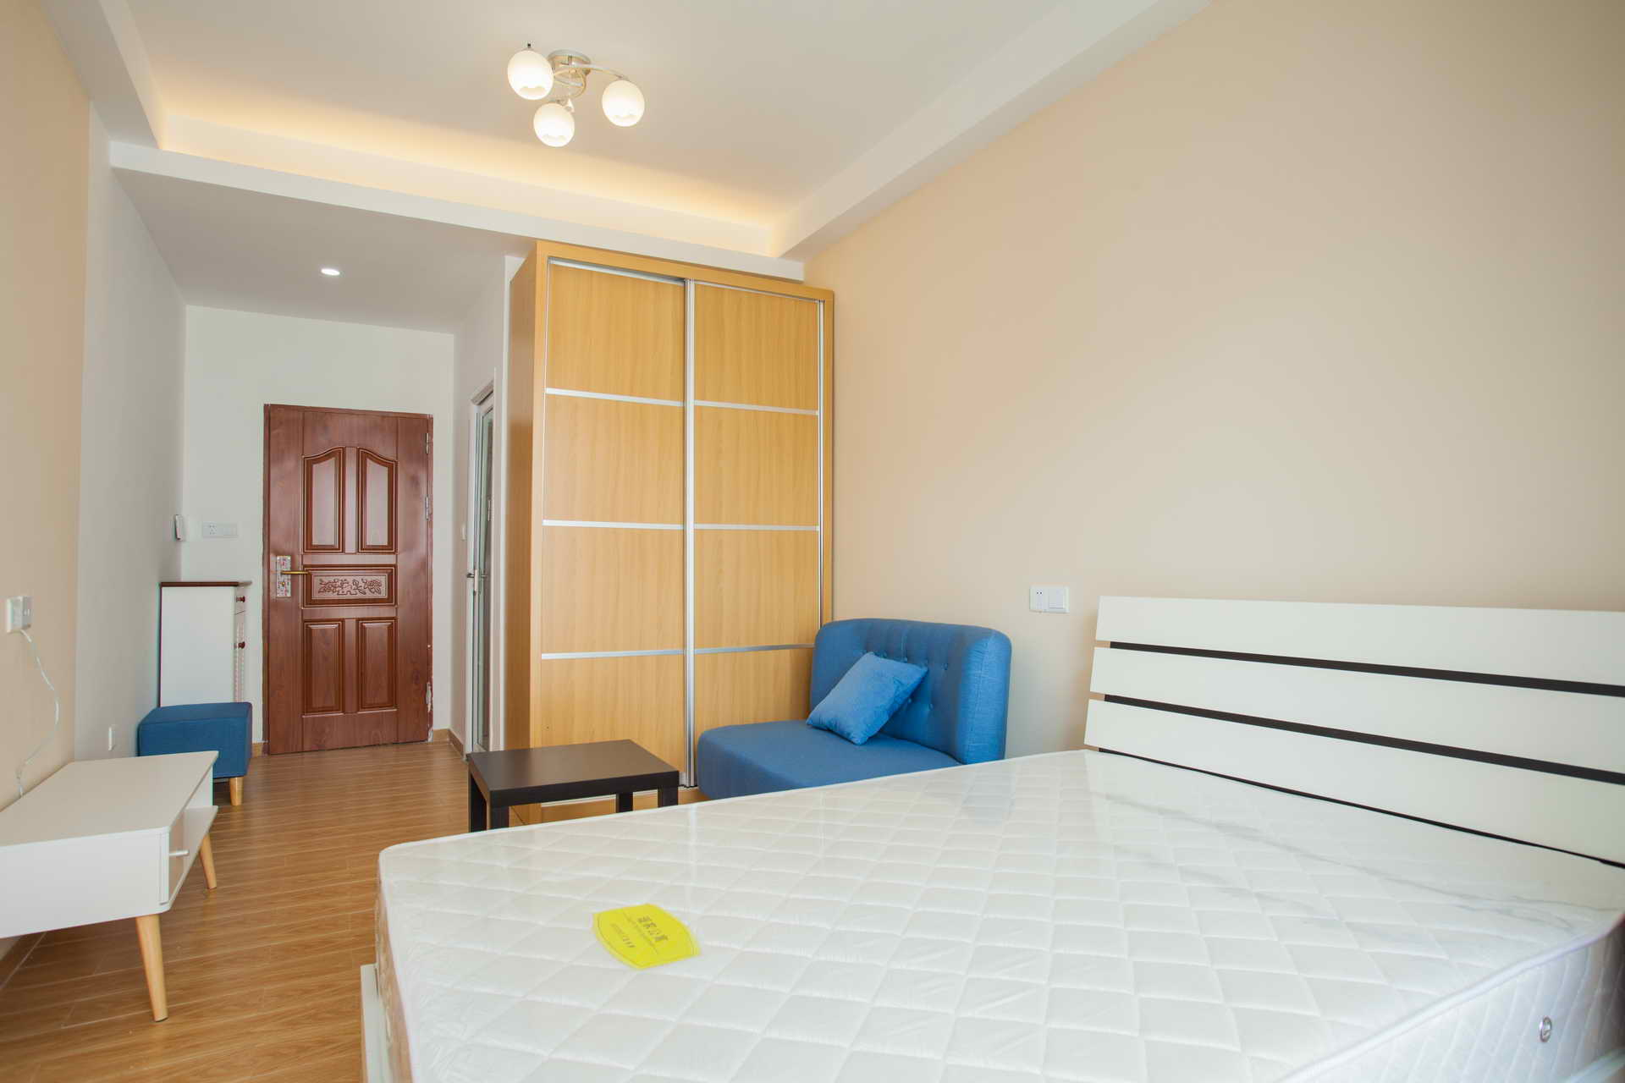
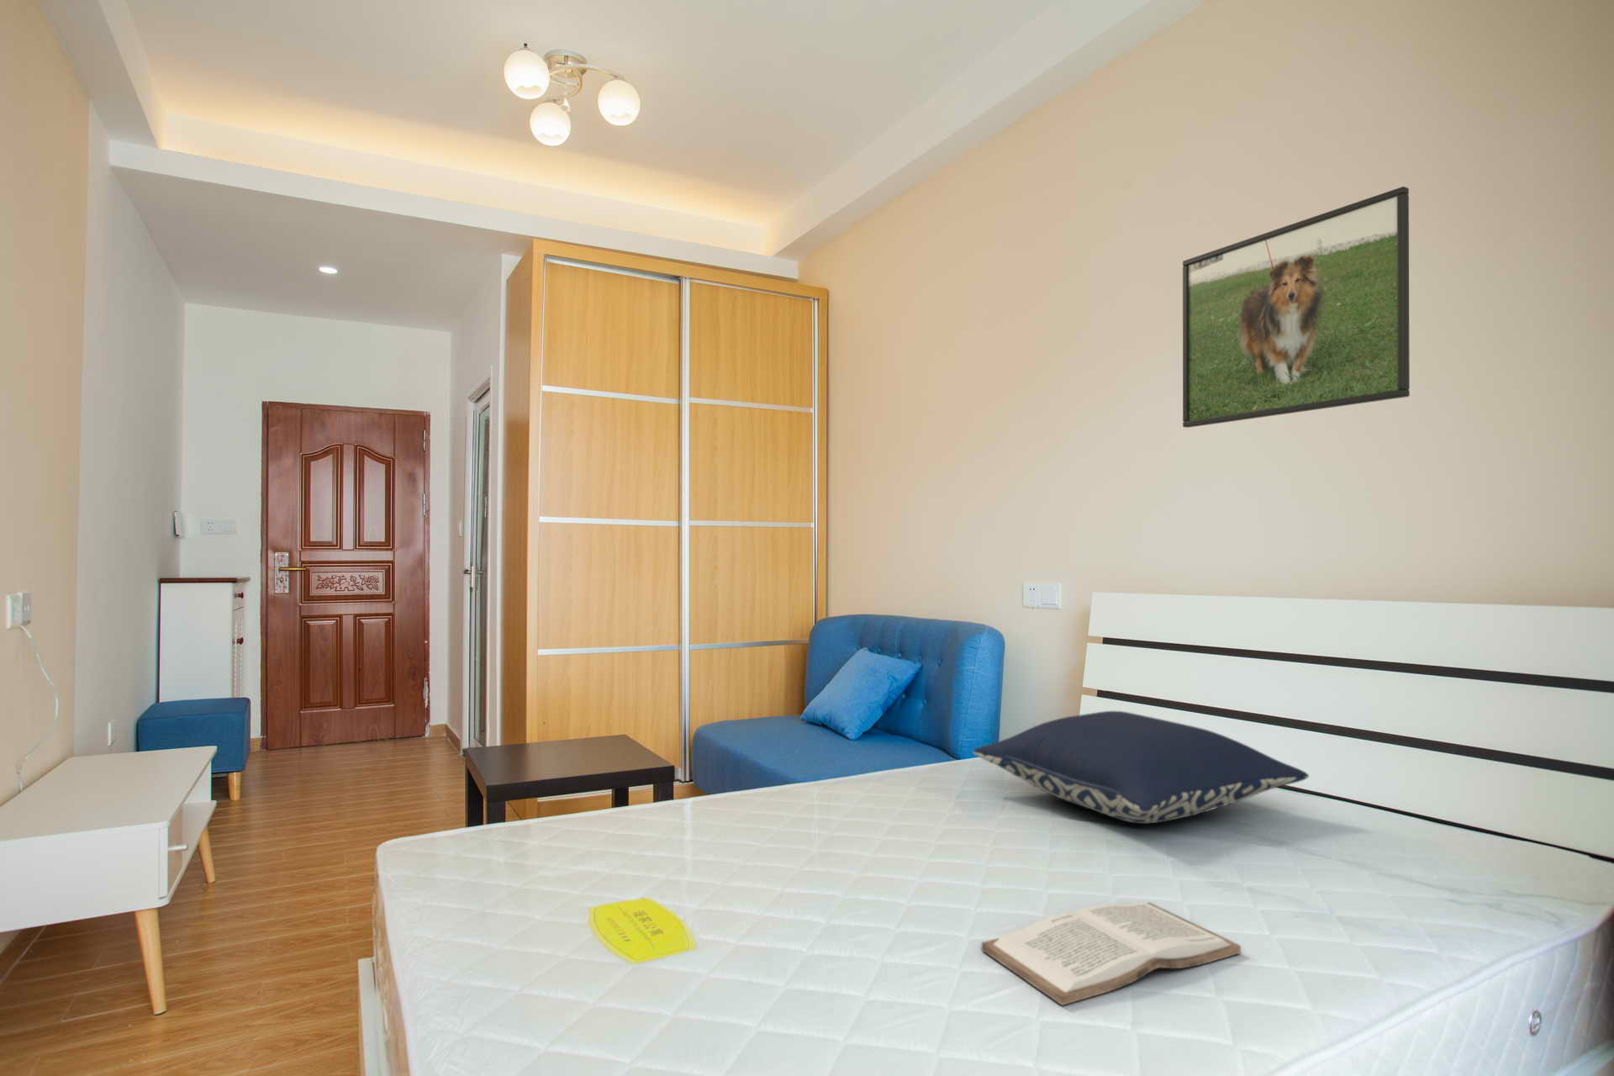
+ book (1111, 940)
+ pillow (1130, 763)
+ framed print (1283, 321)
